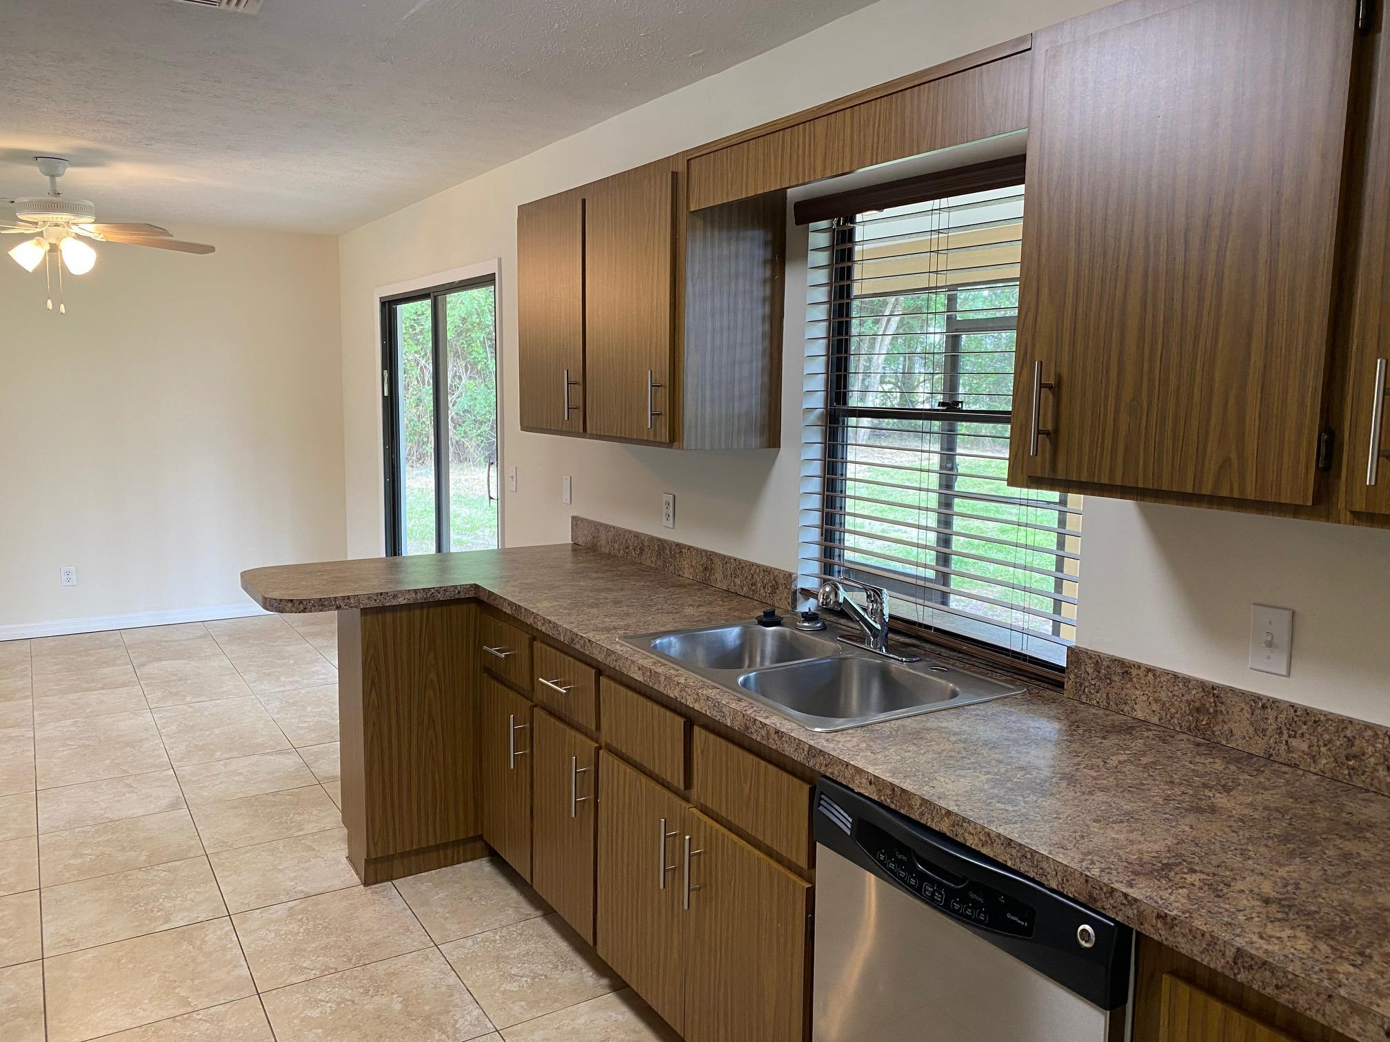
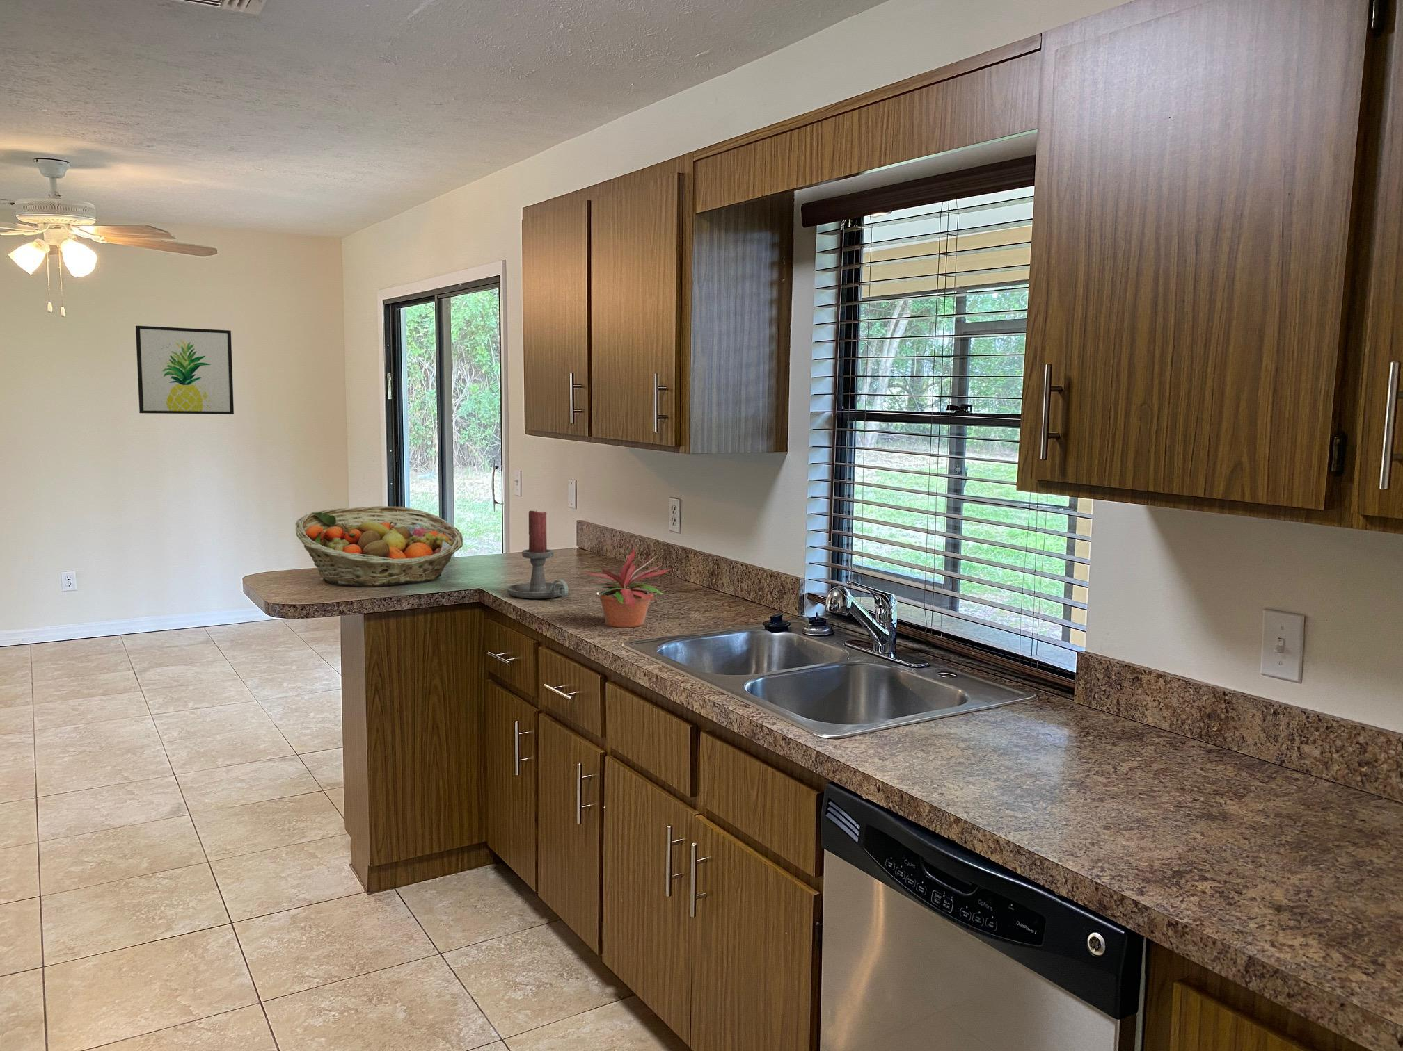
+ potted plant (625, 583)
+ wall art (186, 371)
+ candle holder (542, 553)
+ fruit basket (381, 544)
